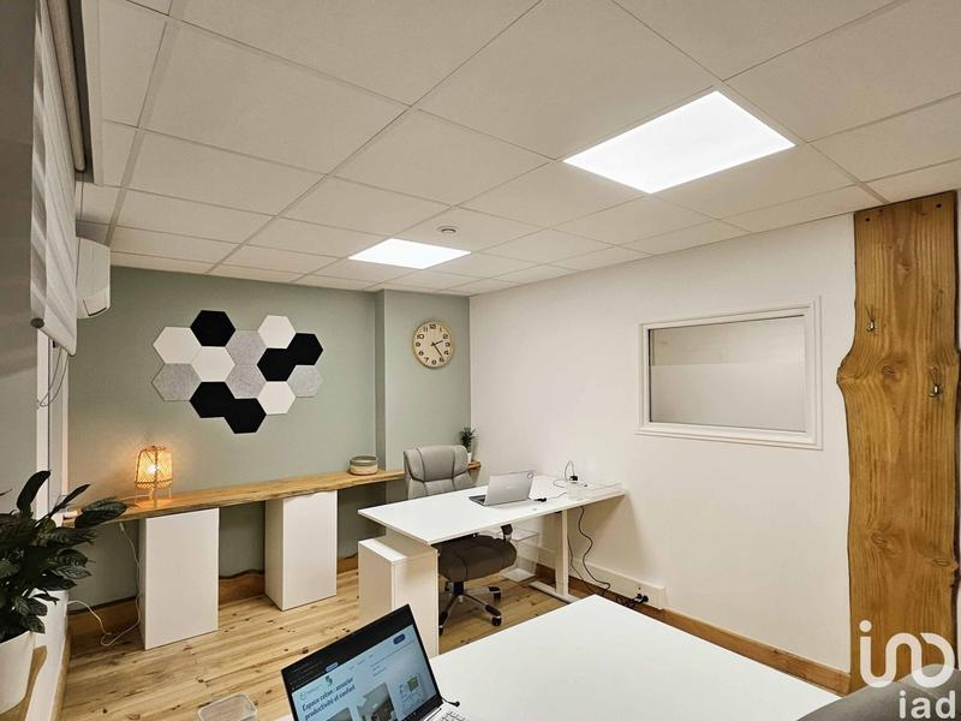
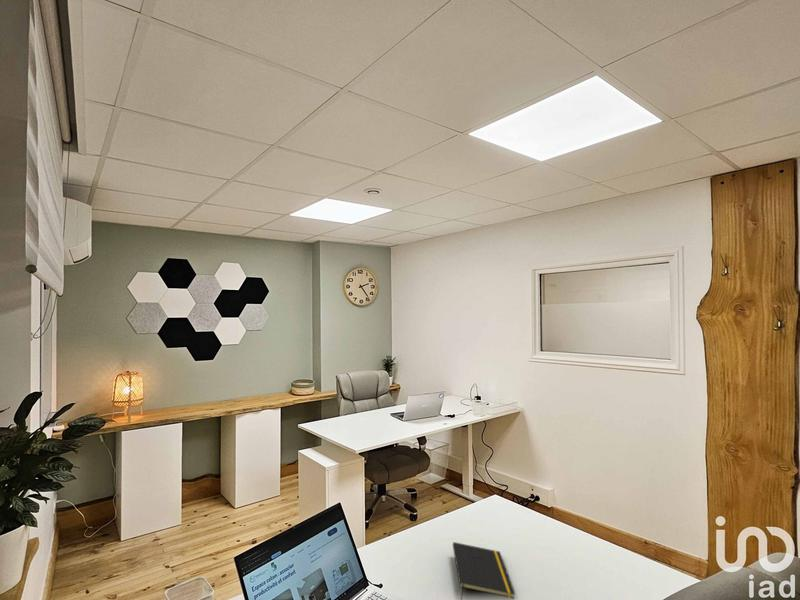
+ notepad (481, 567)
